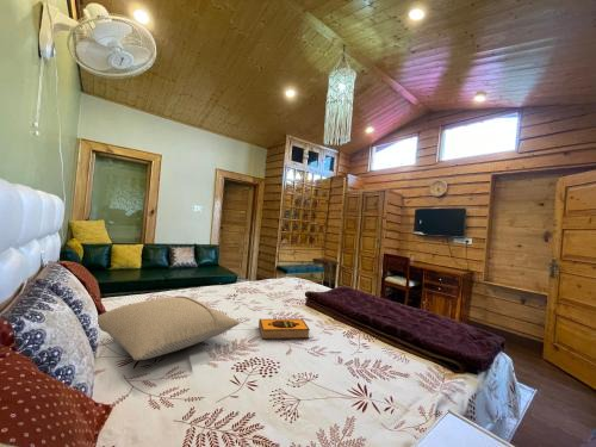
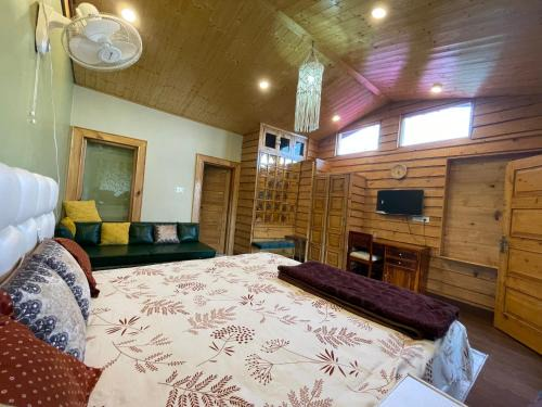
- hardback book (283, 327)
- pillow (167, 322)
